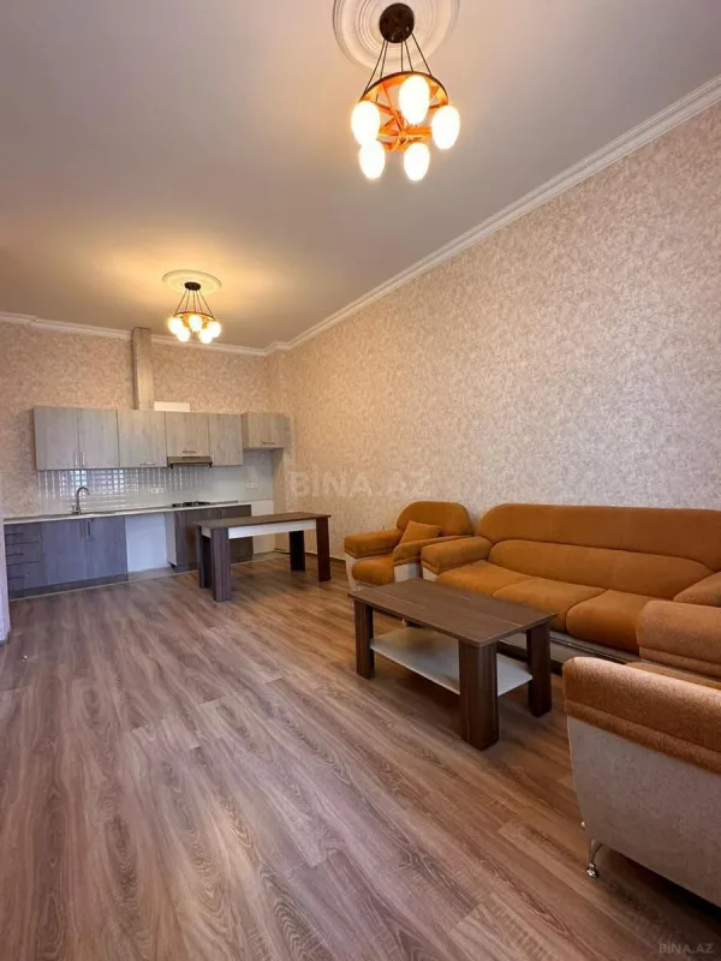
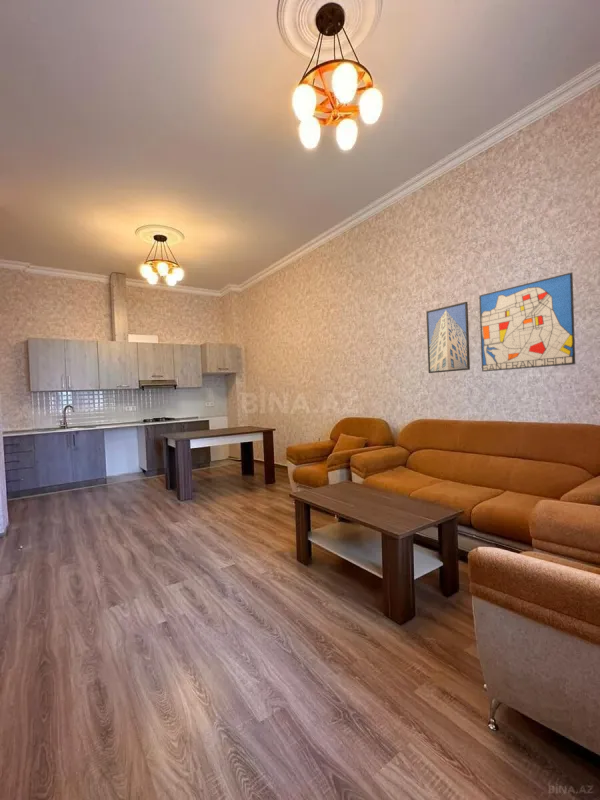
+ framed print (447, 339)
+ wall art (522, 326)
